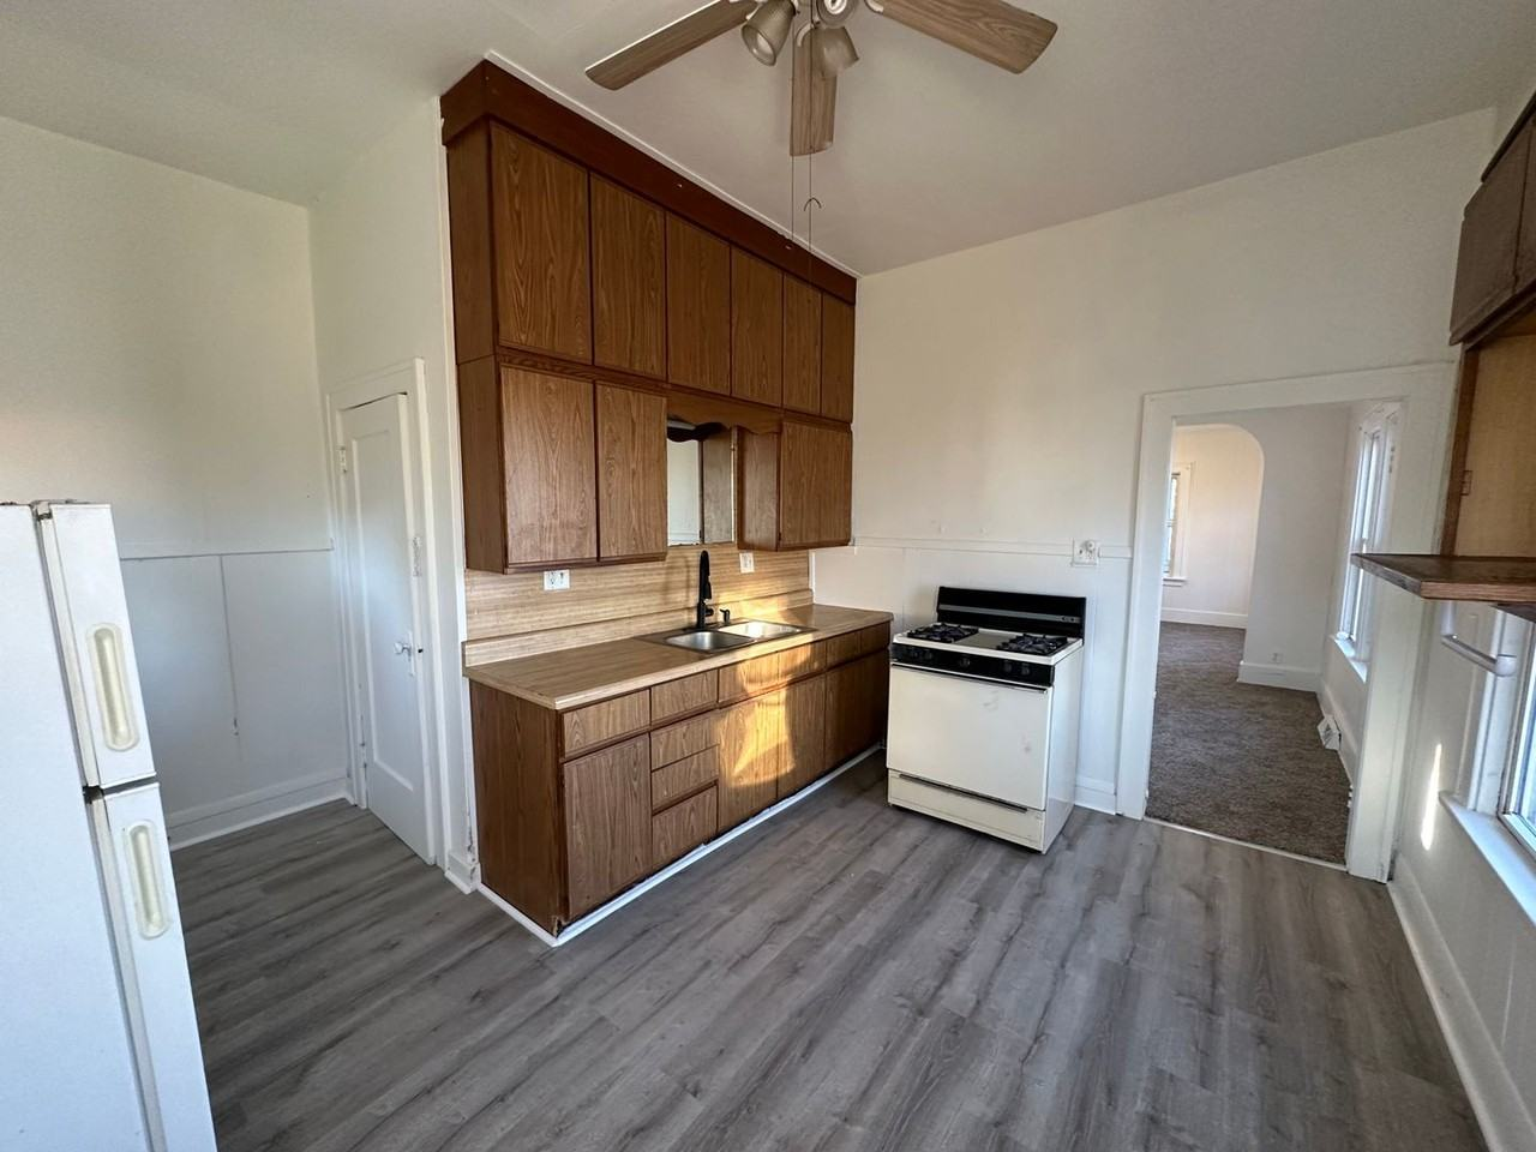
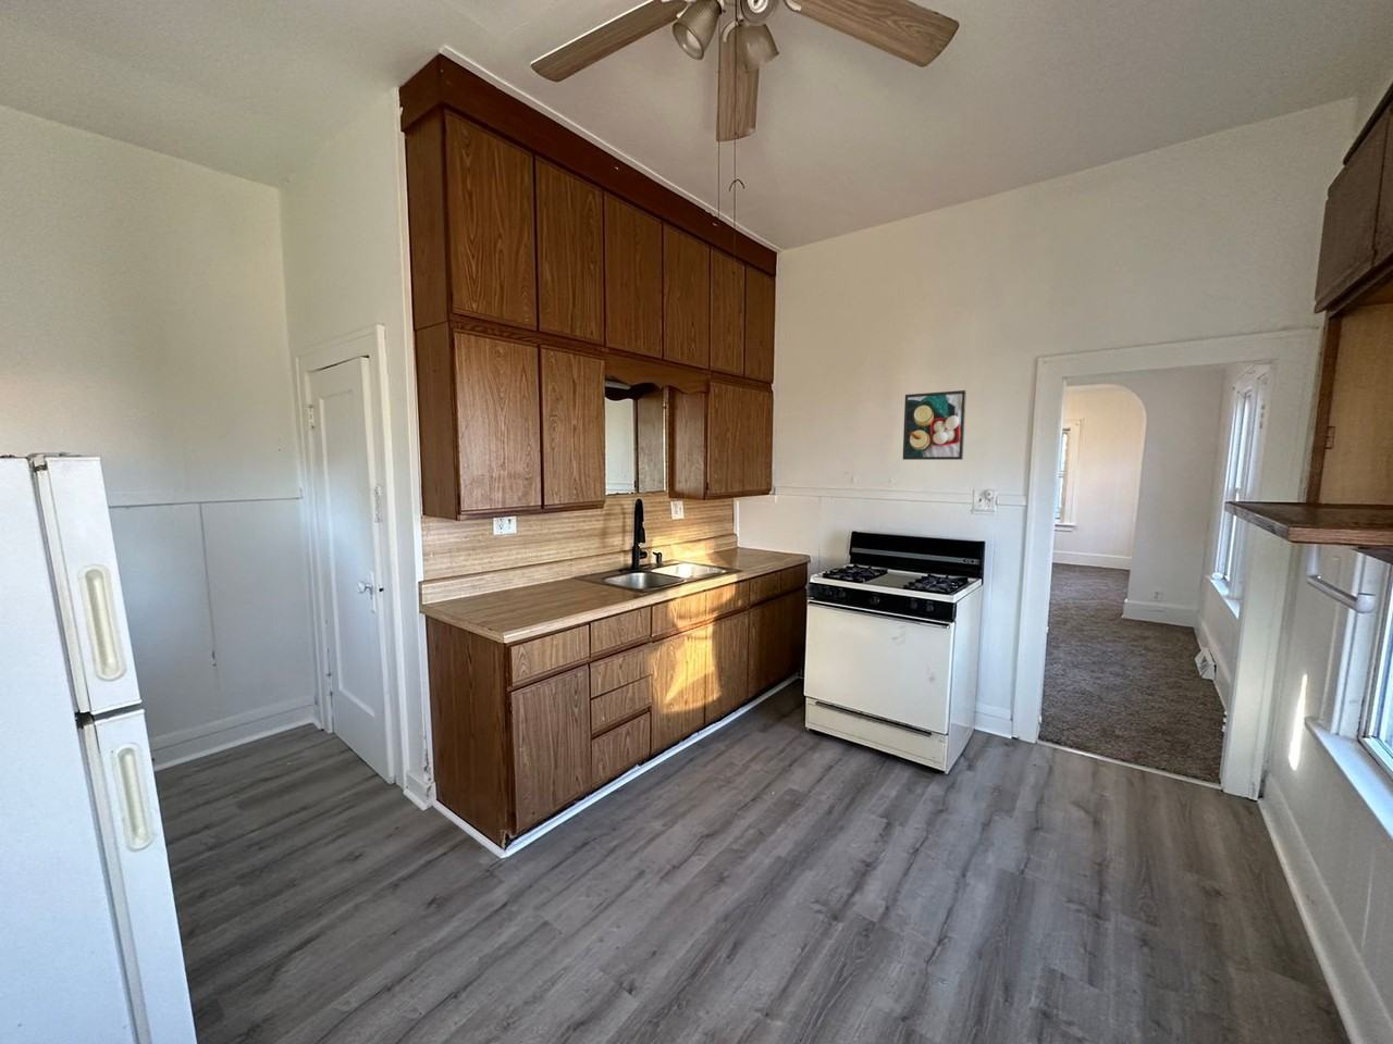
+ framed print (932, 427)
